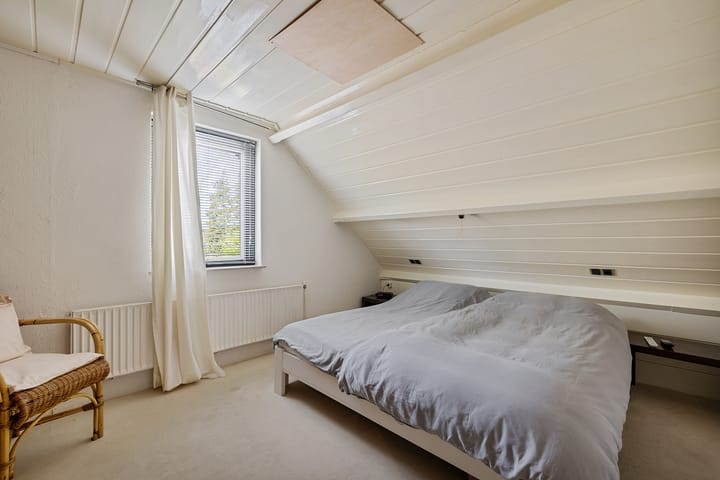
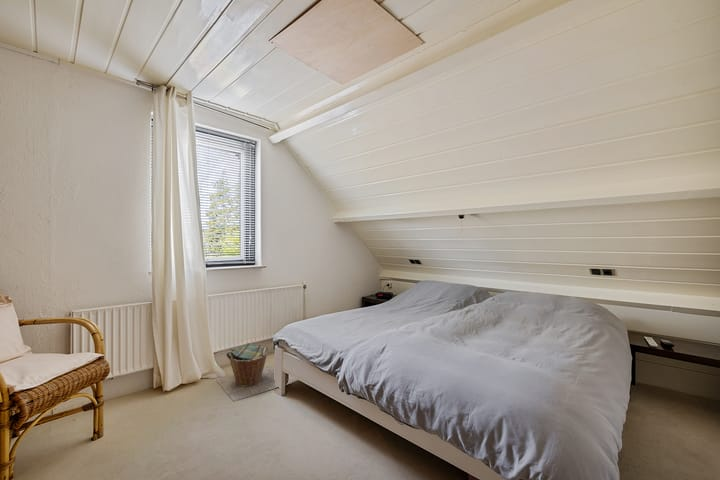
+ laundry basket (253, 365)
